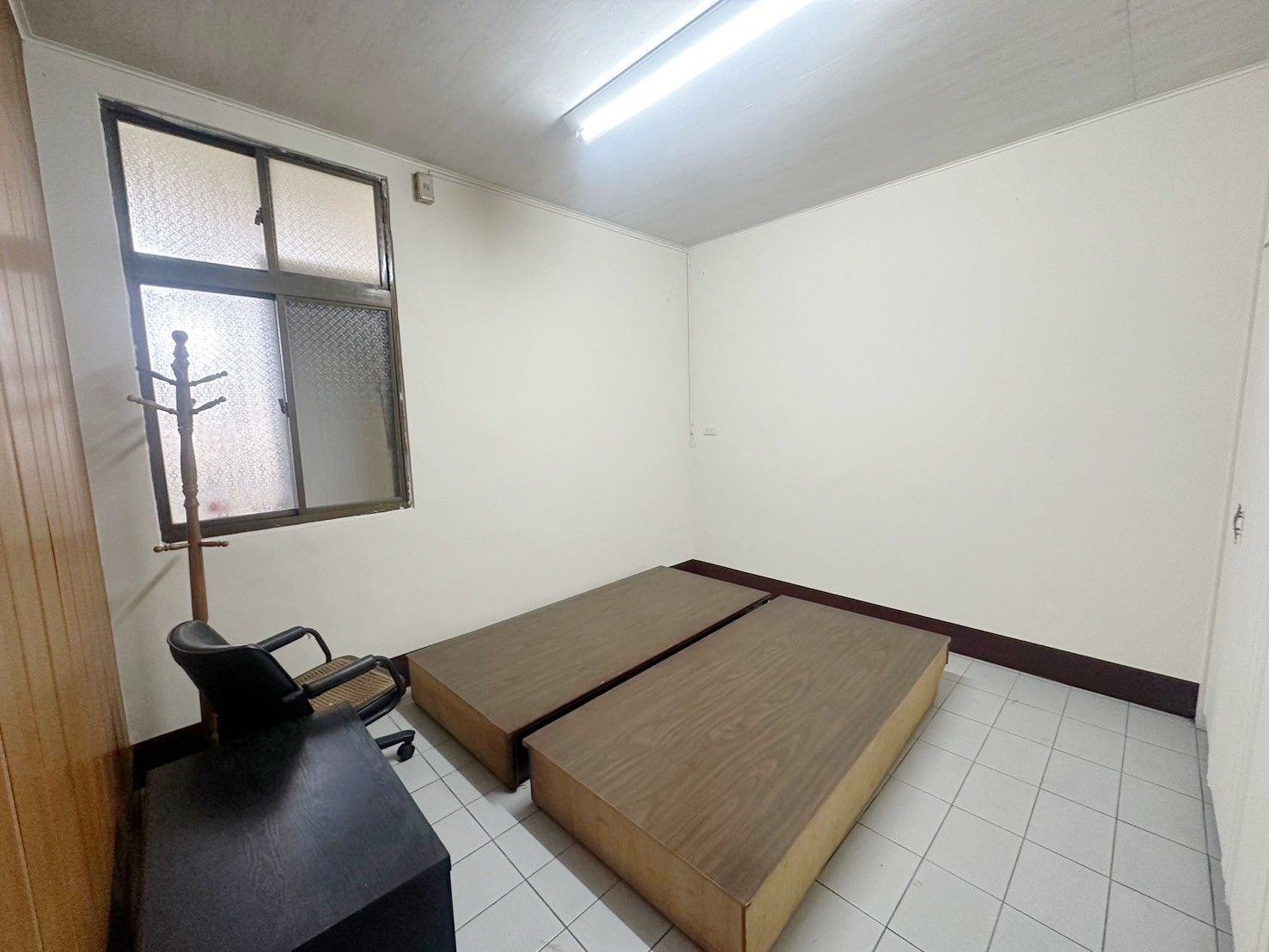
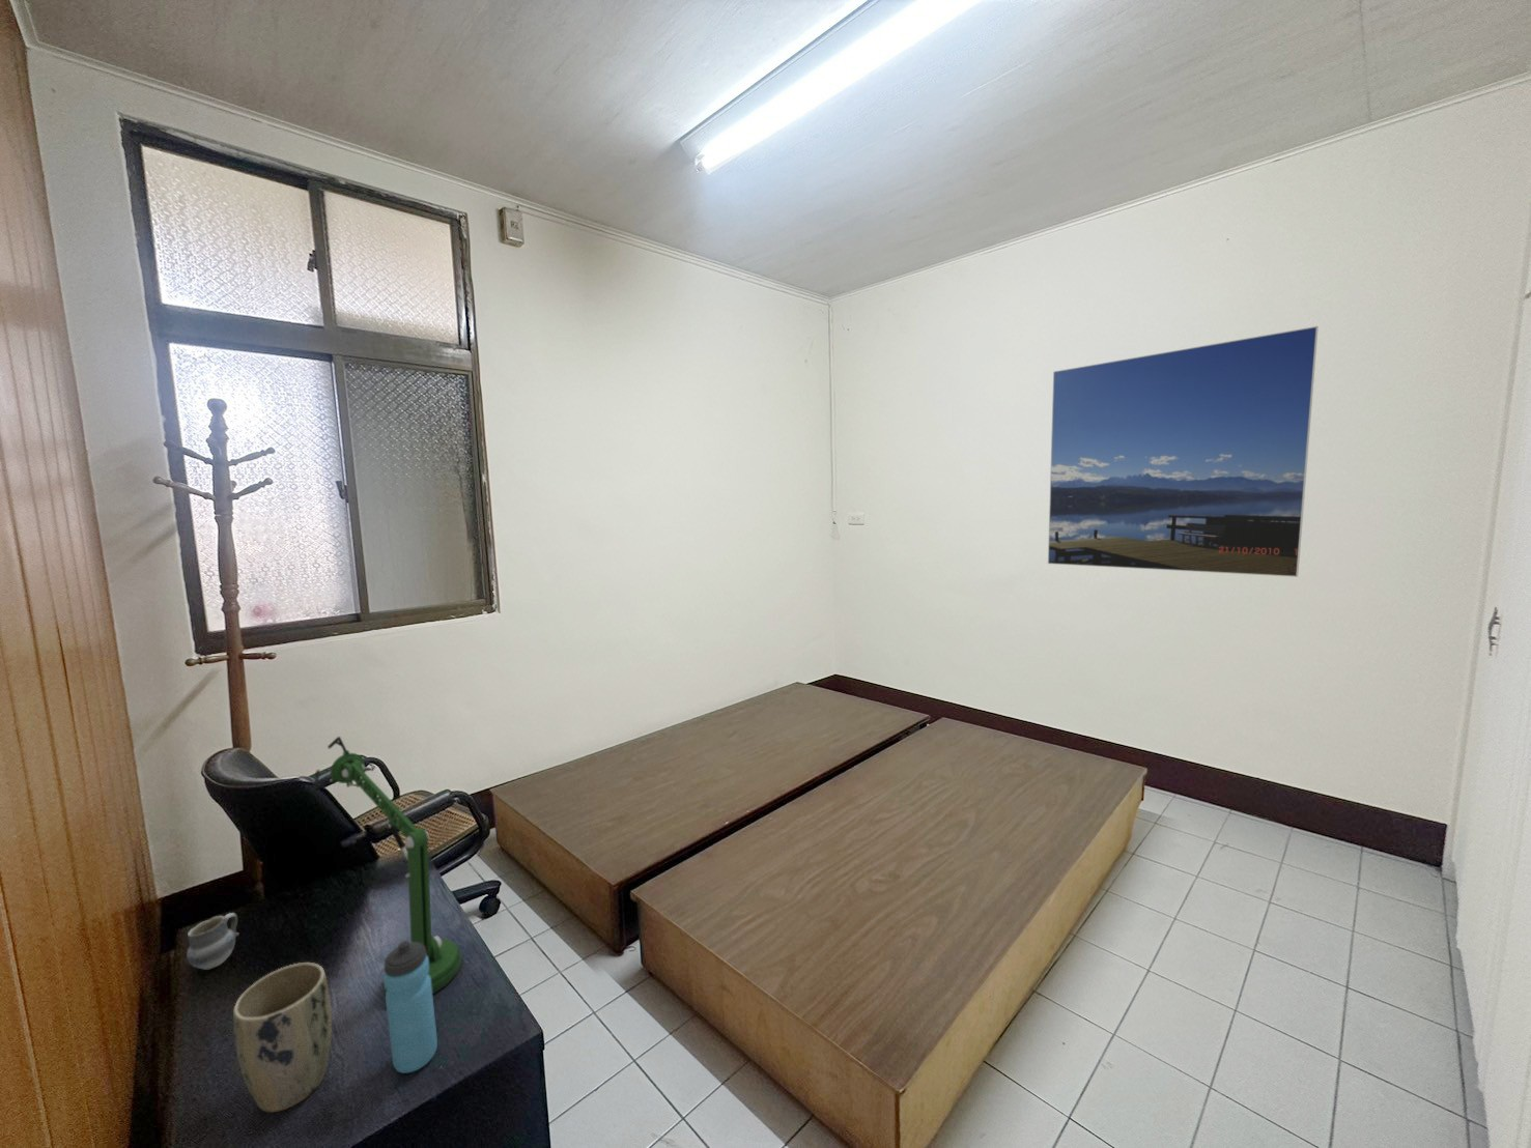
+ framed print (1162, 463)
+ cup (215, 941)
+ water bottle (409, 1001)
+ plant pot (286, 1038)
+ desk lamp (397, 843)
